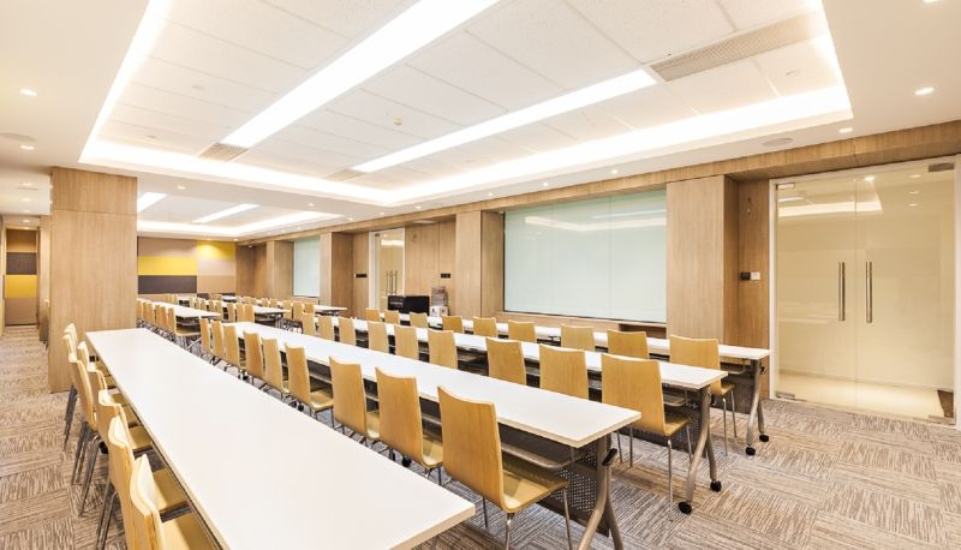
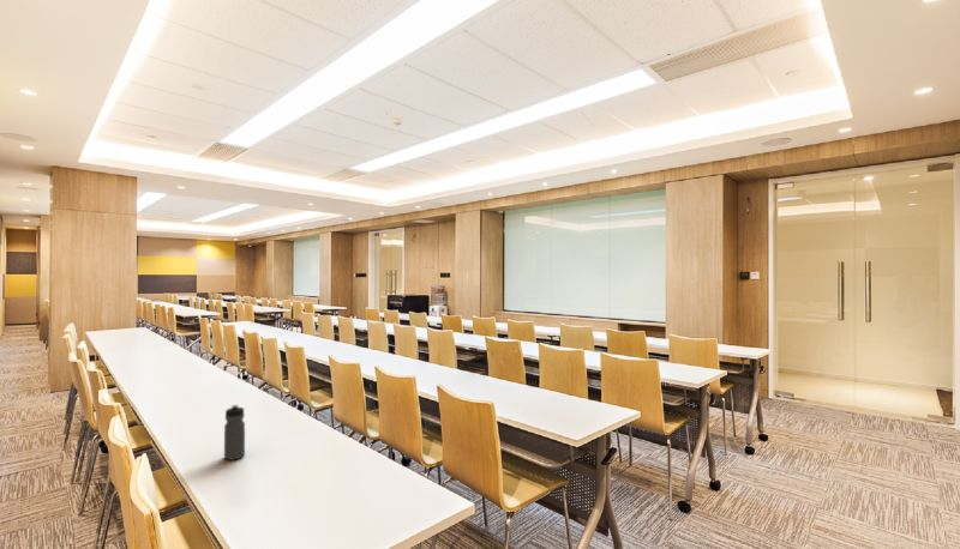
+ water bottle (234, 430)
